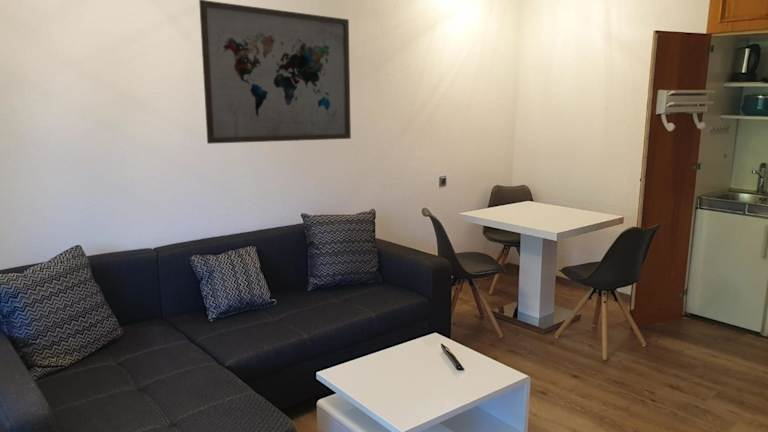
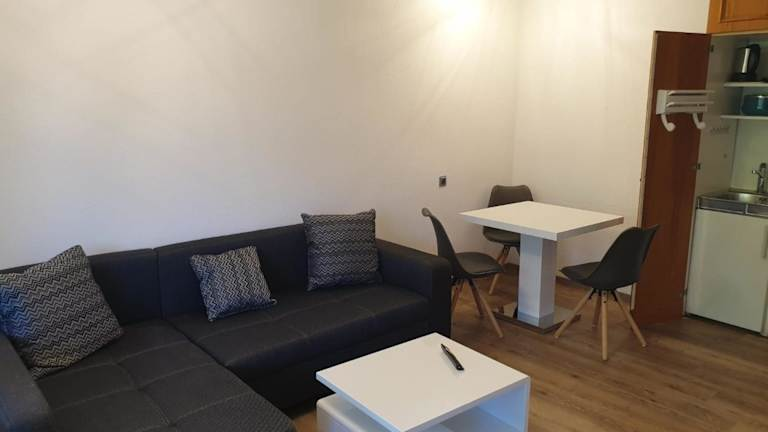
- wall art (283, 76)
